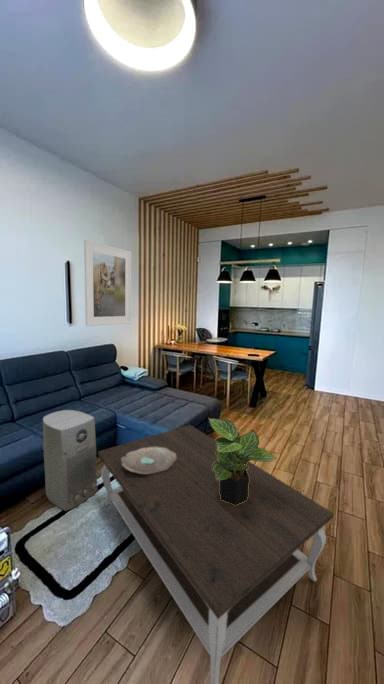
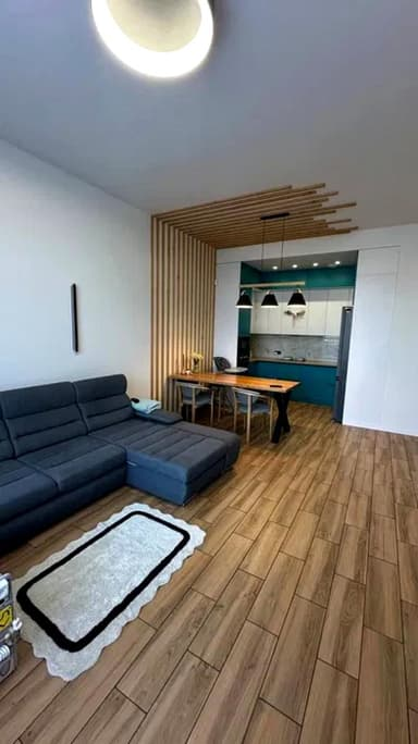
- potted plant (235, 458)
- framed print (110, 286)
- air purifier (68, 455)
- decorative bowl (148, 457)
- coffee table (196, 507)
